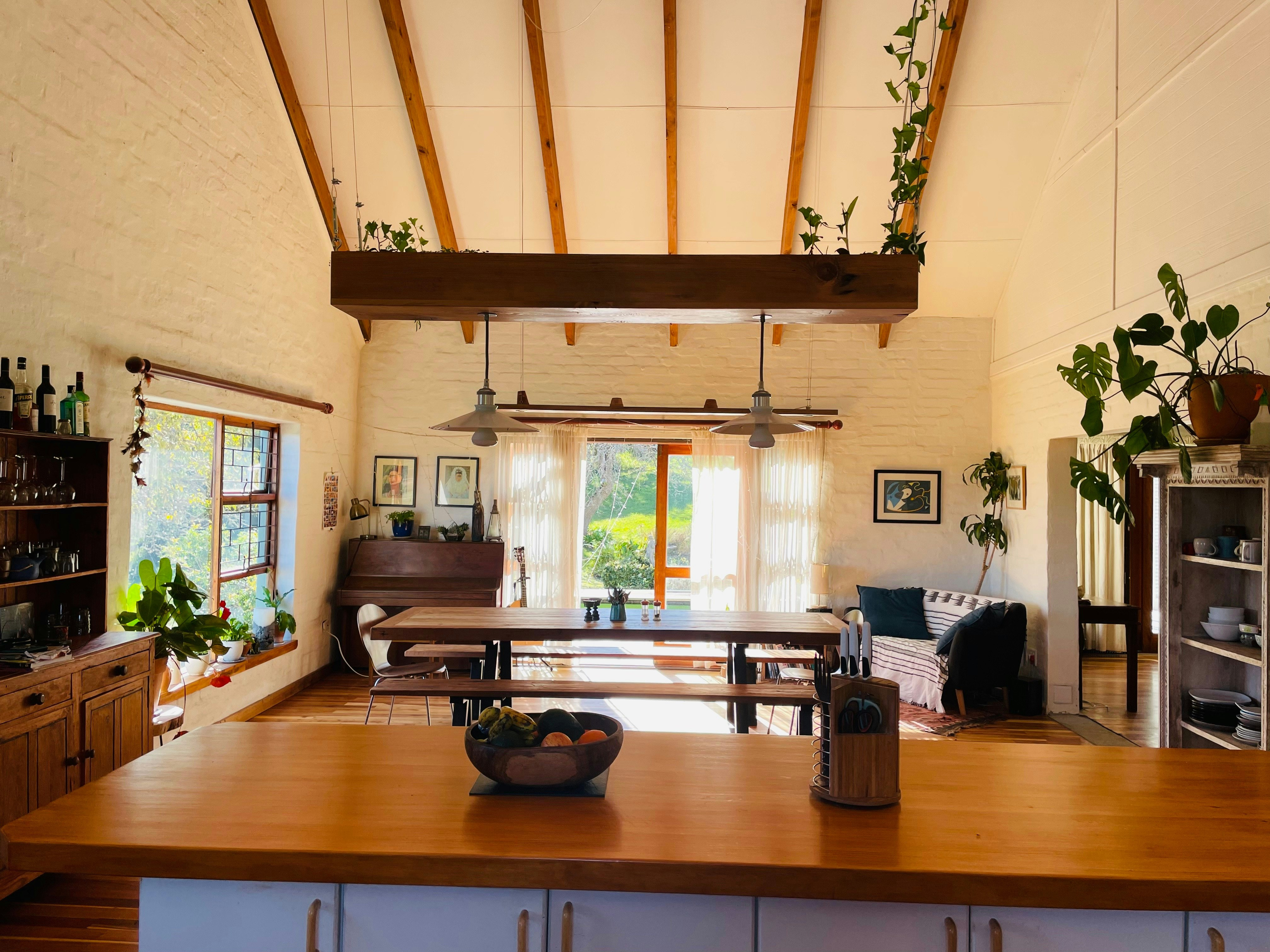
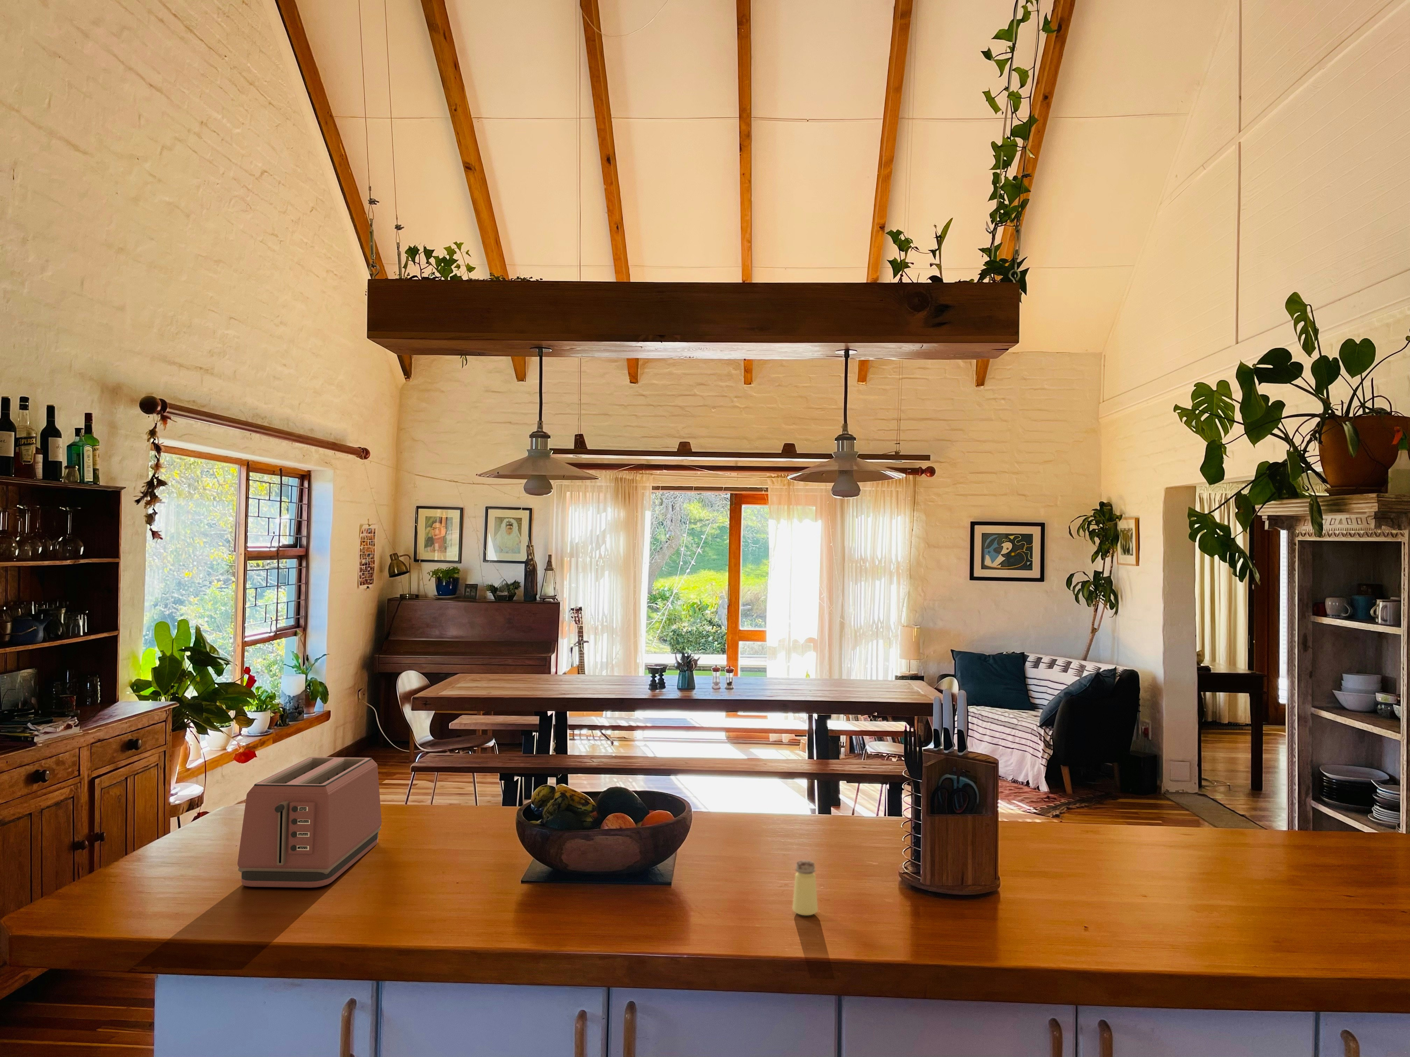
+ saltshaker (805, 886)
+ toaster (314, 817)
